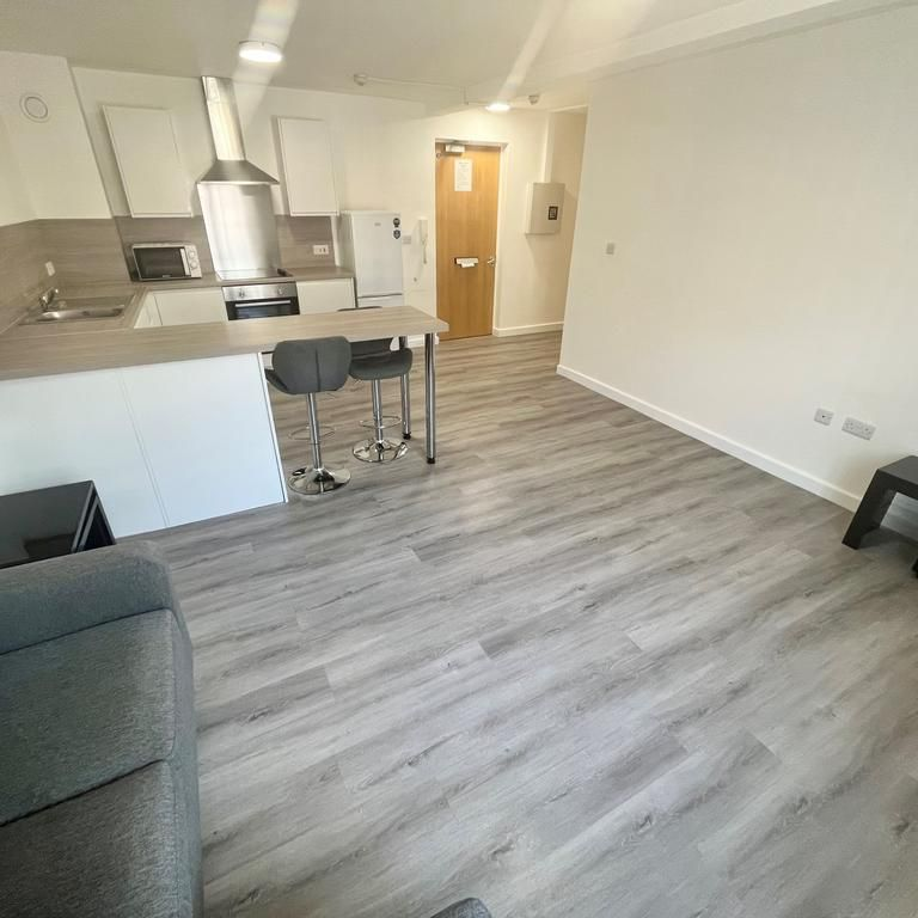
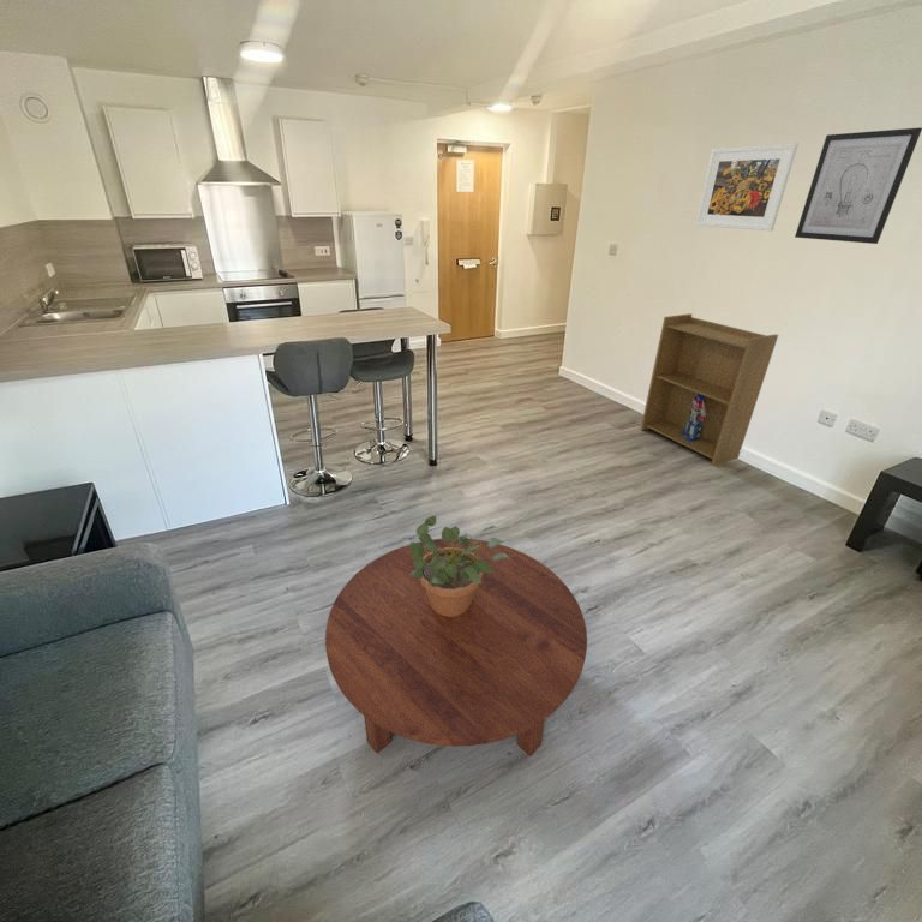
+ wall art (851, 188)
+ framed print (741, 188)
+ coffee table (455, 648)
+ bookshelf (701, 388)
+ potted plant (457, 565)
